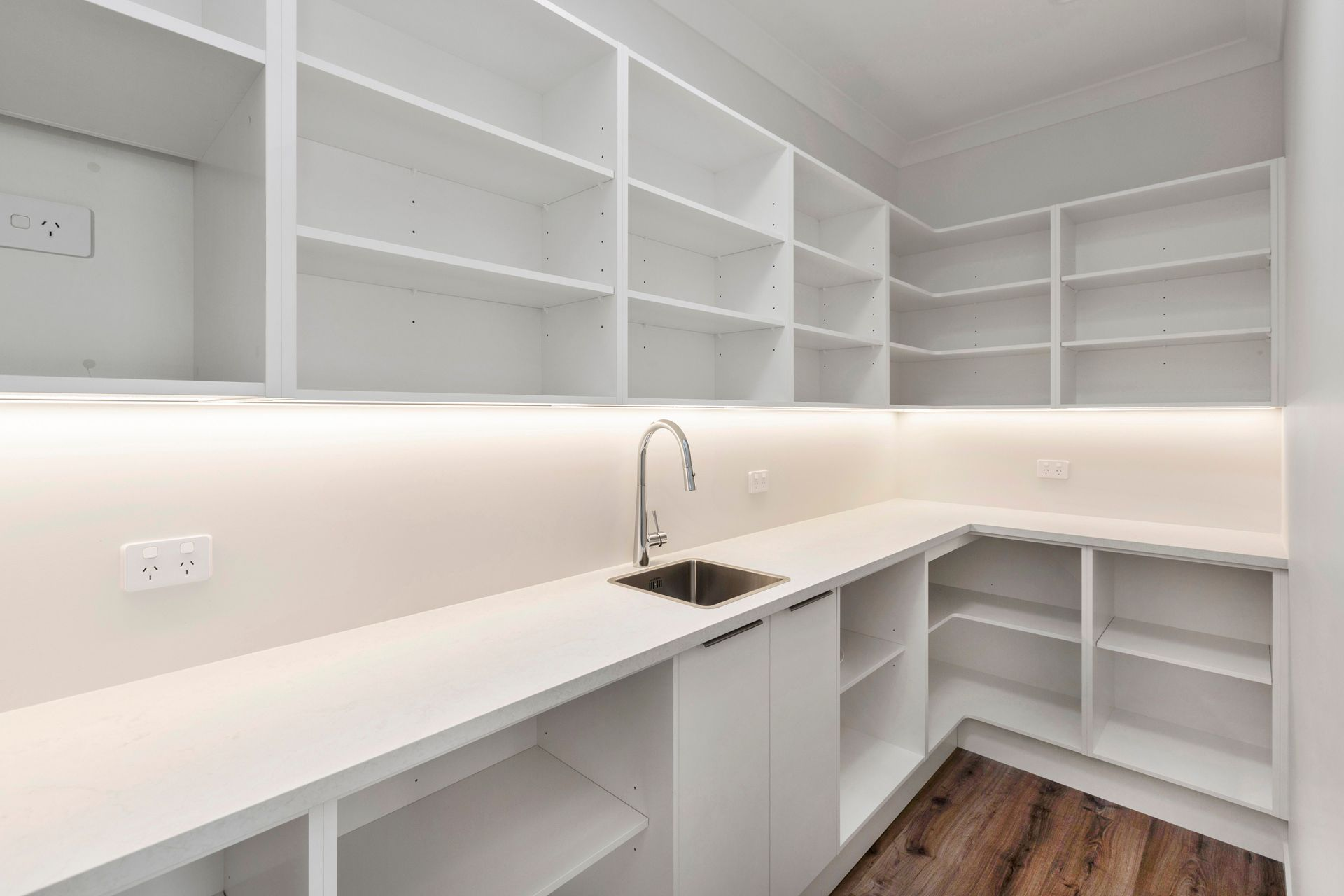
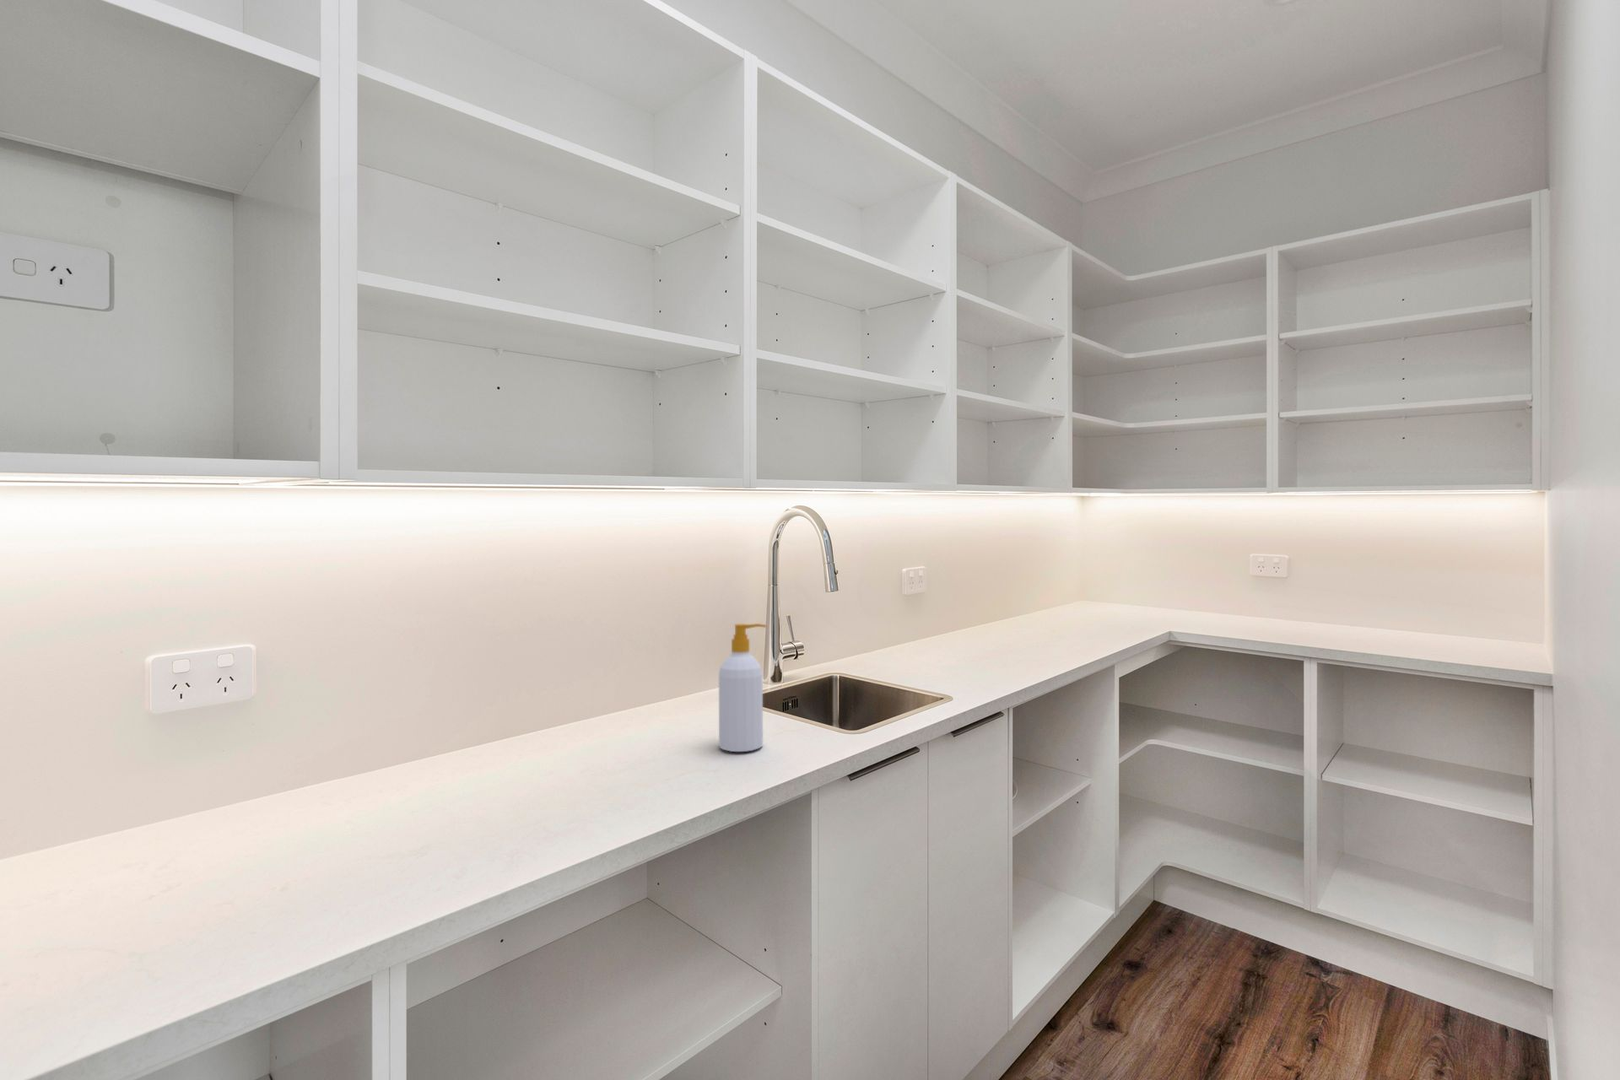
+ soap bottle (742, 685)
